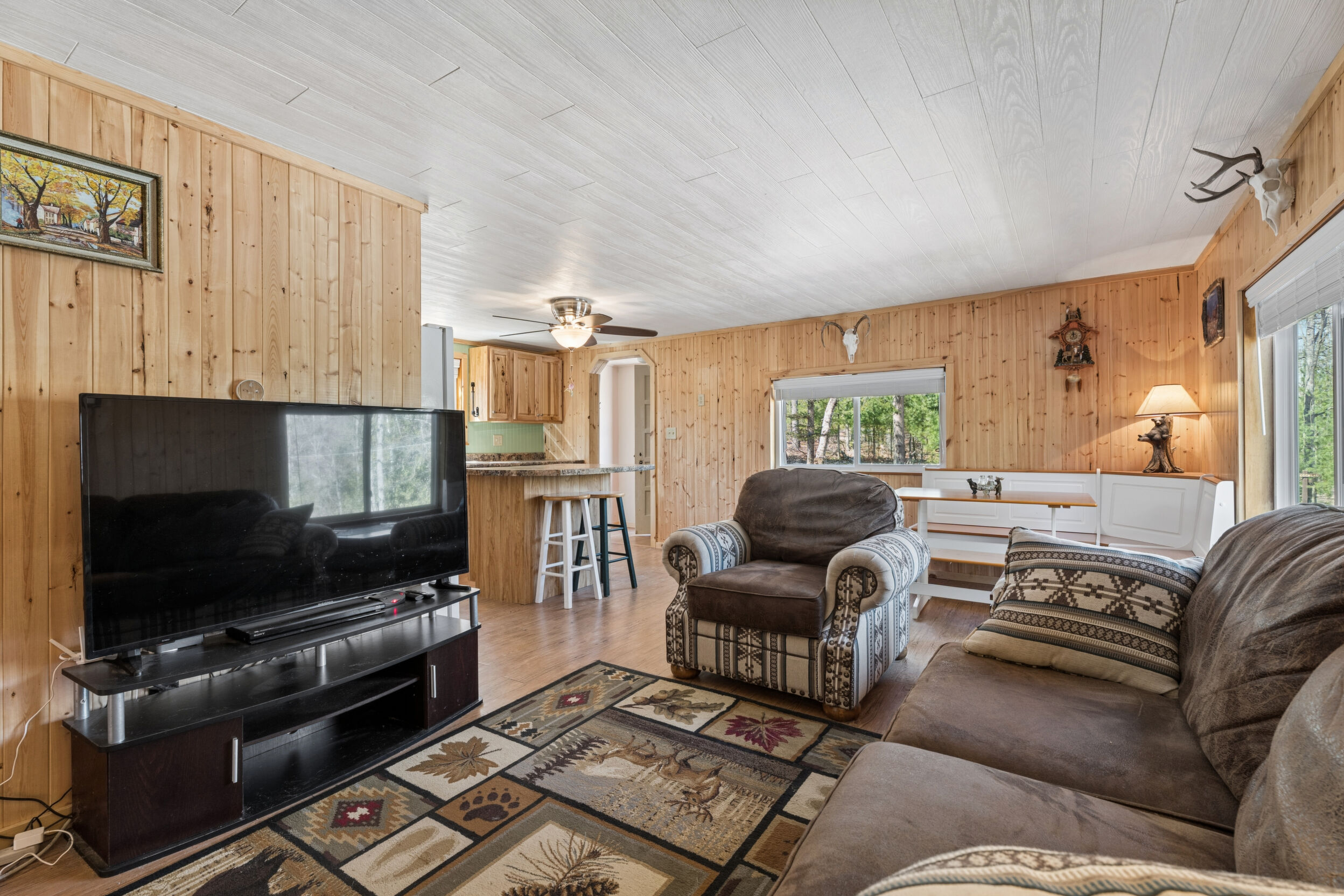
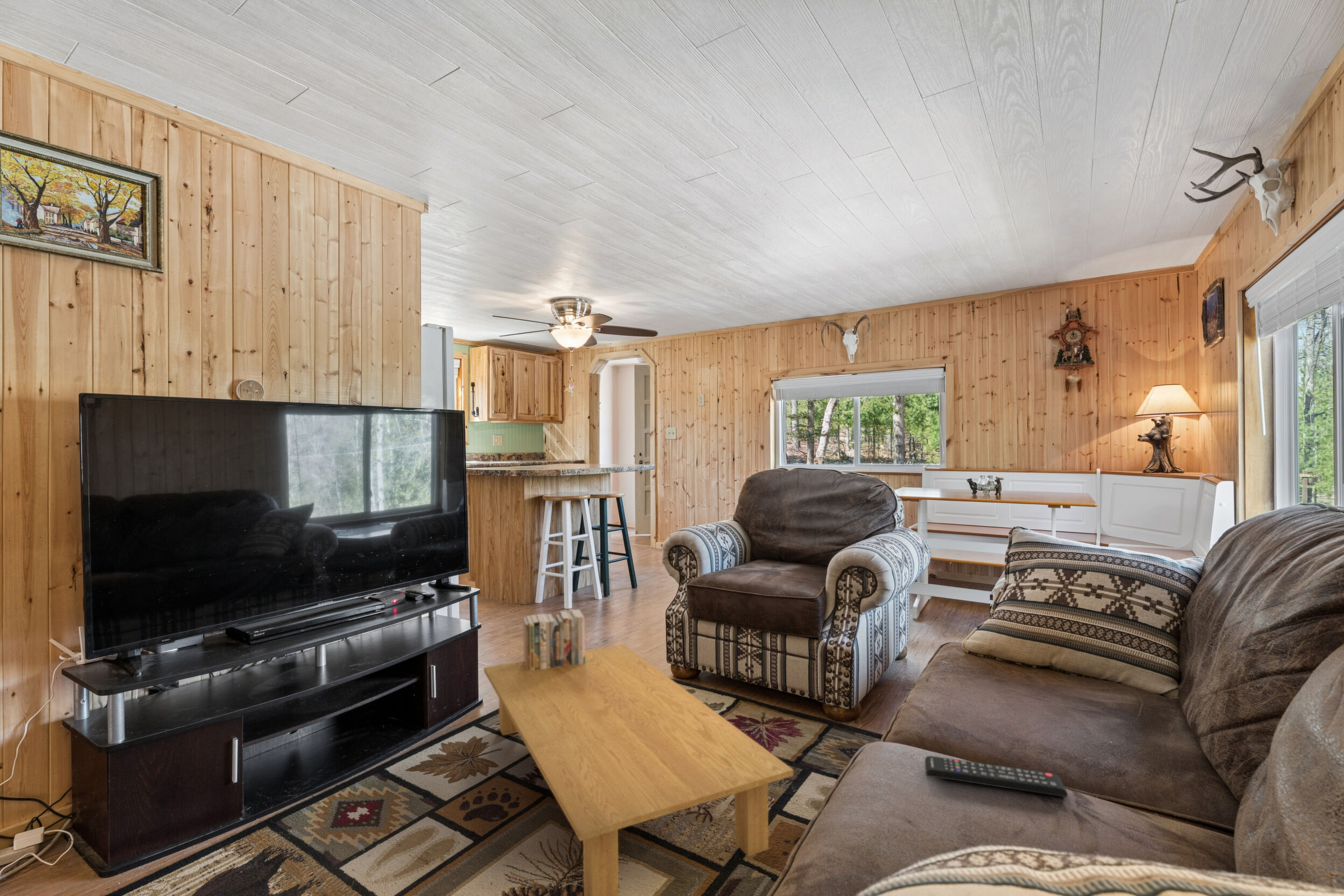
+ remote control (992, 776)
+ coffee table (609, 743)
+ books (554, 638)
